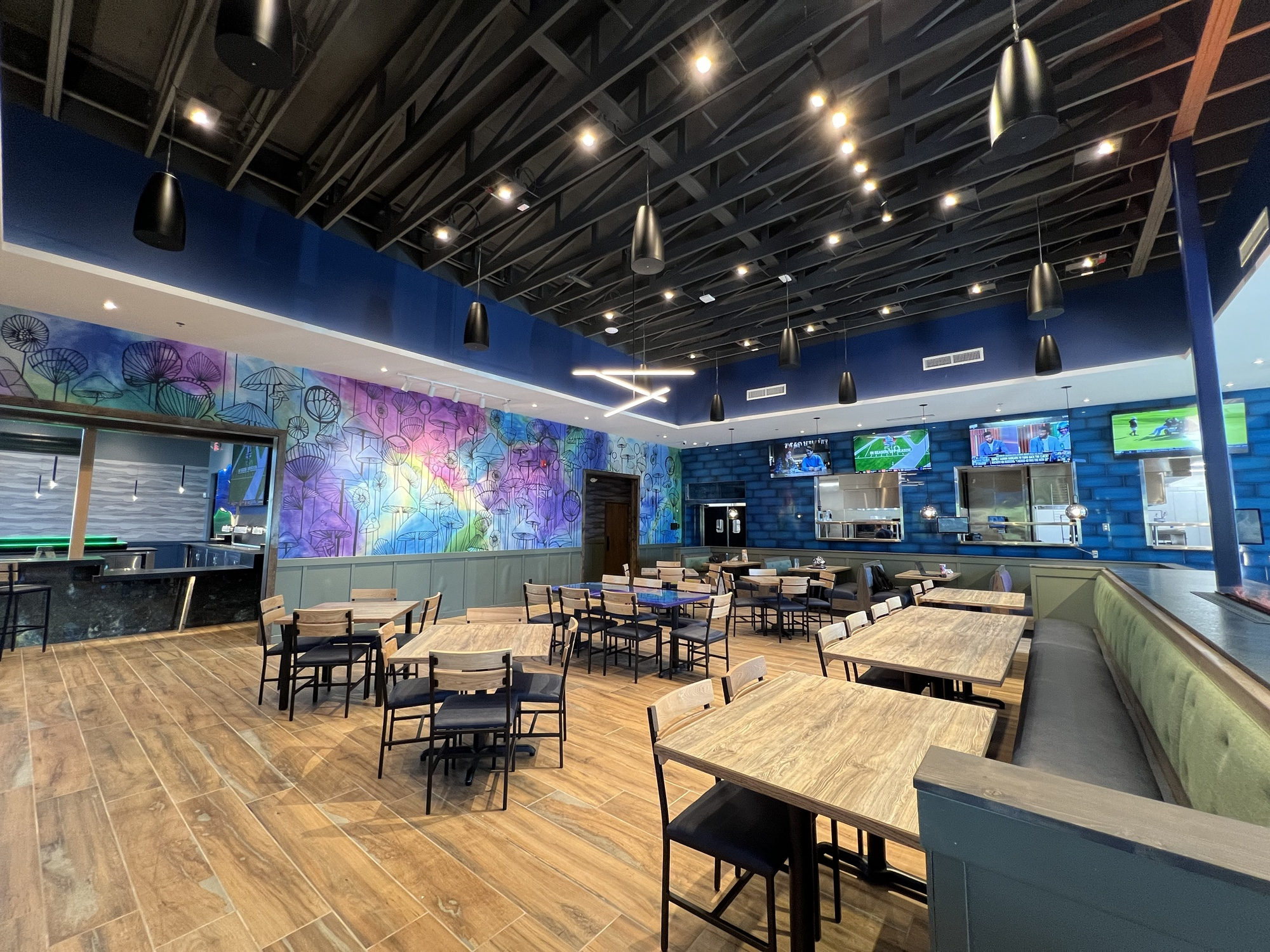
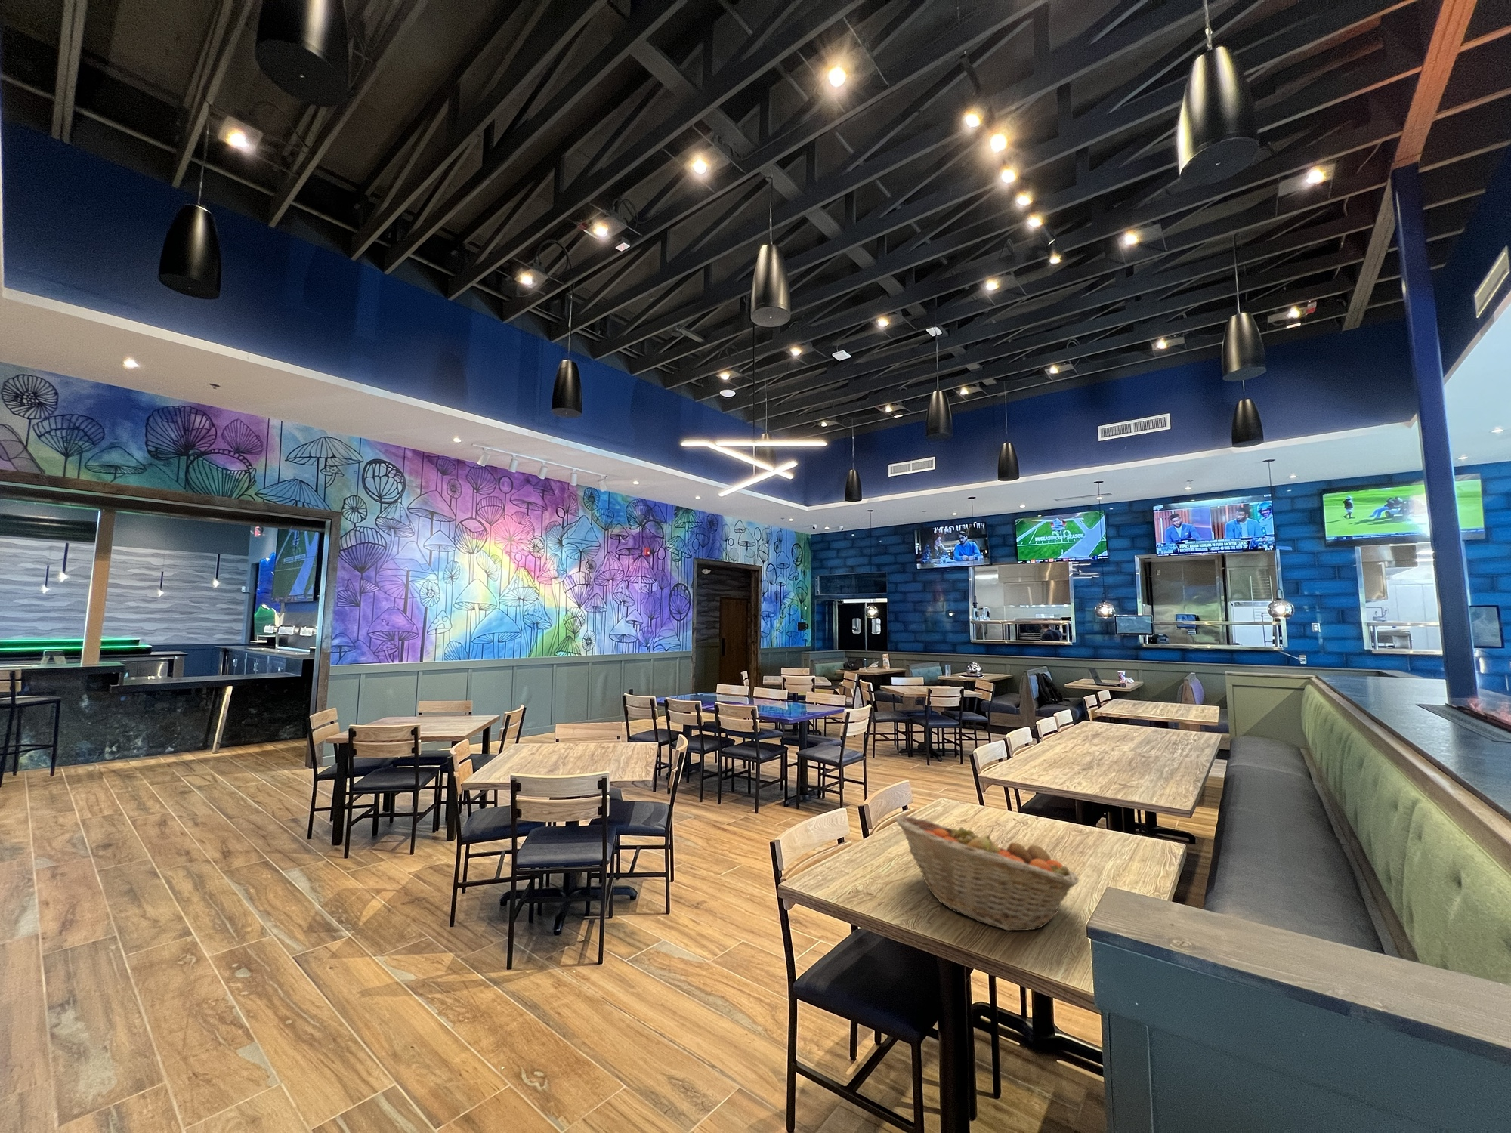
+ fruit basket (980, 862)
